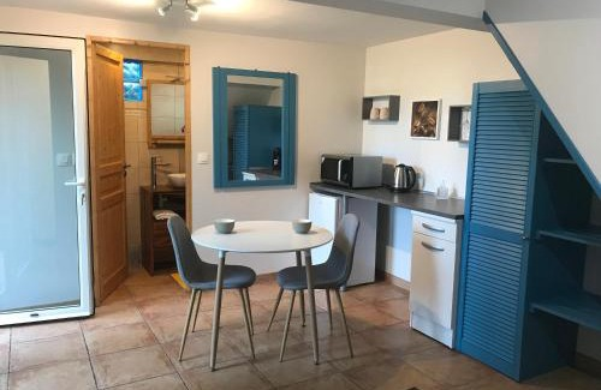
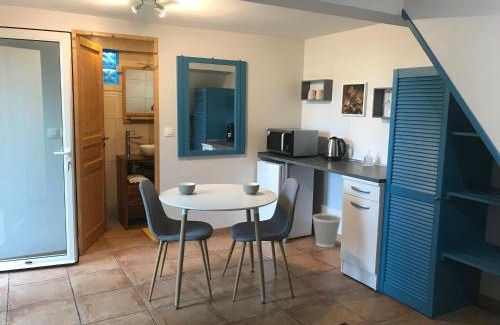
+ wastebasket (326, 230)
